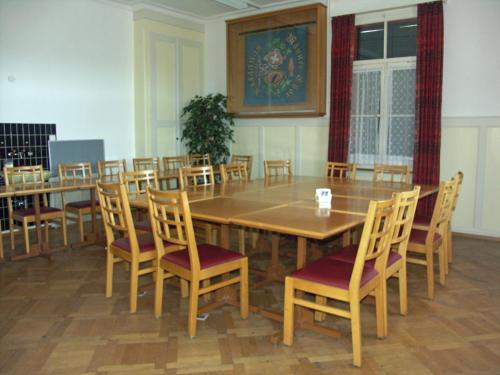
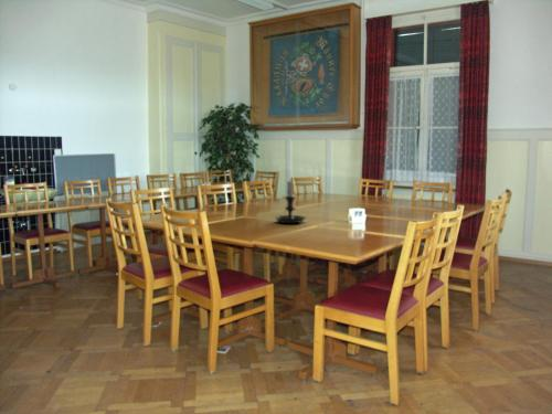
+ candle holder (290, 200)
